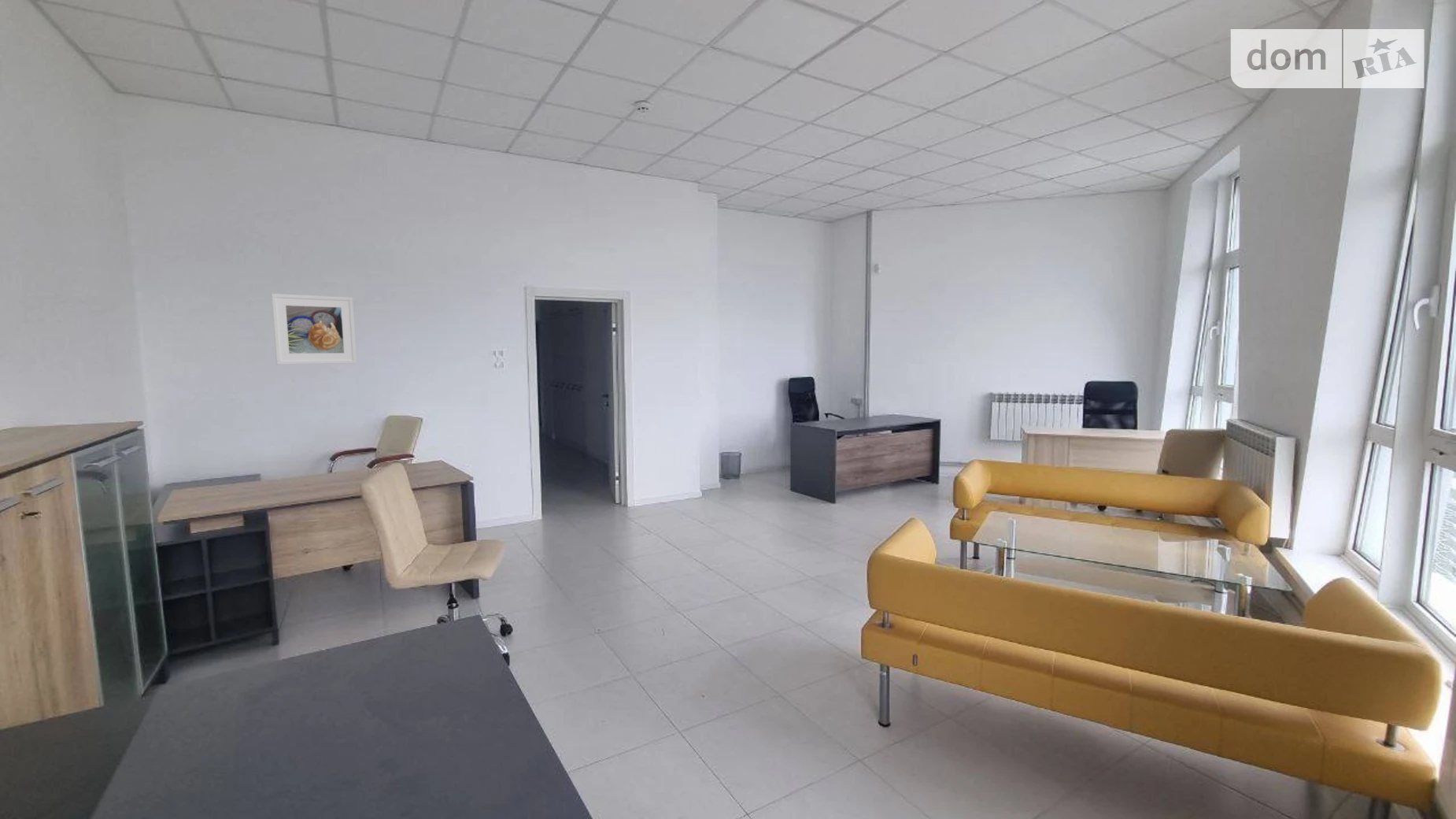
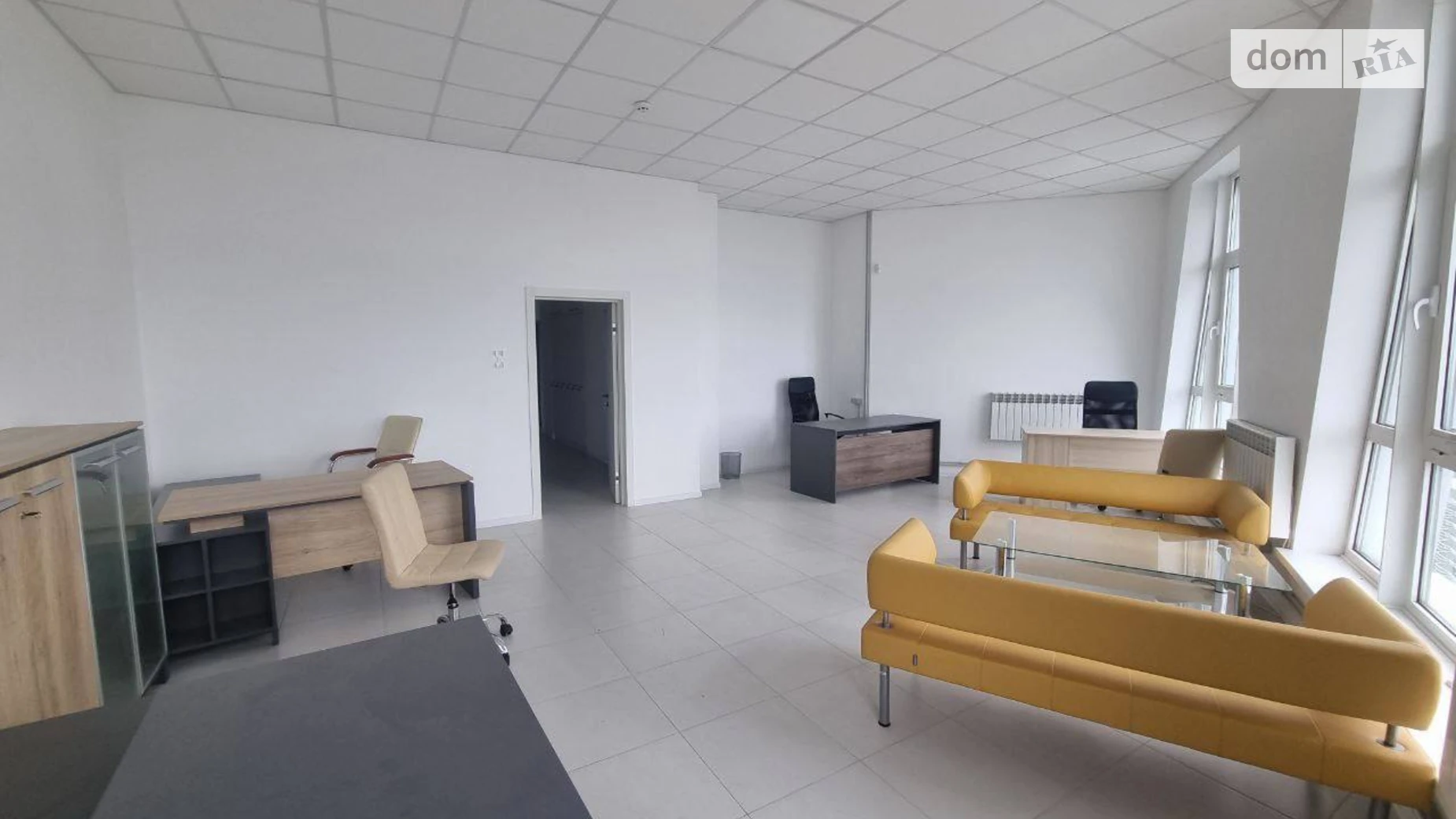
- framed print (316, 329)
